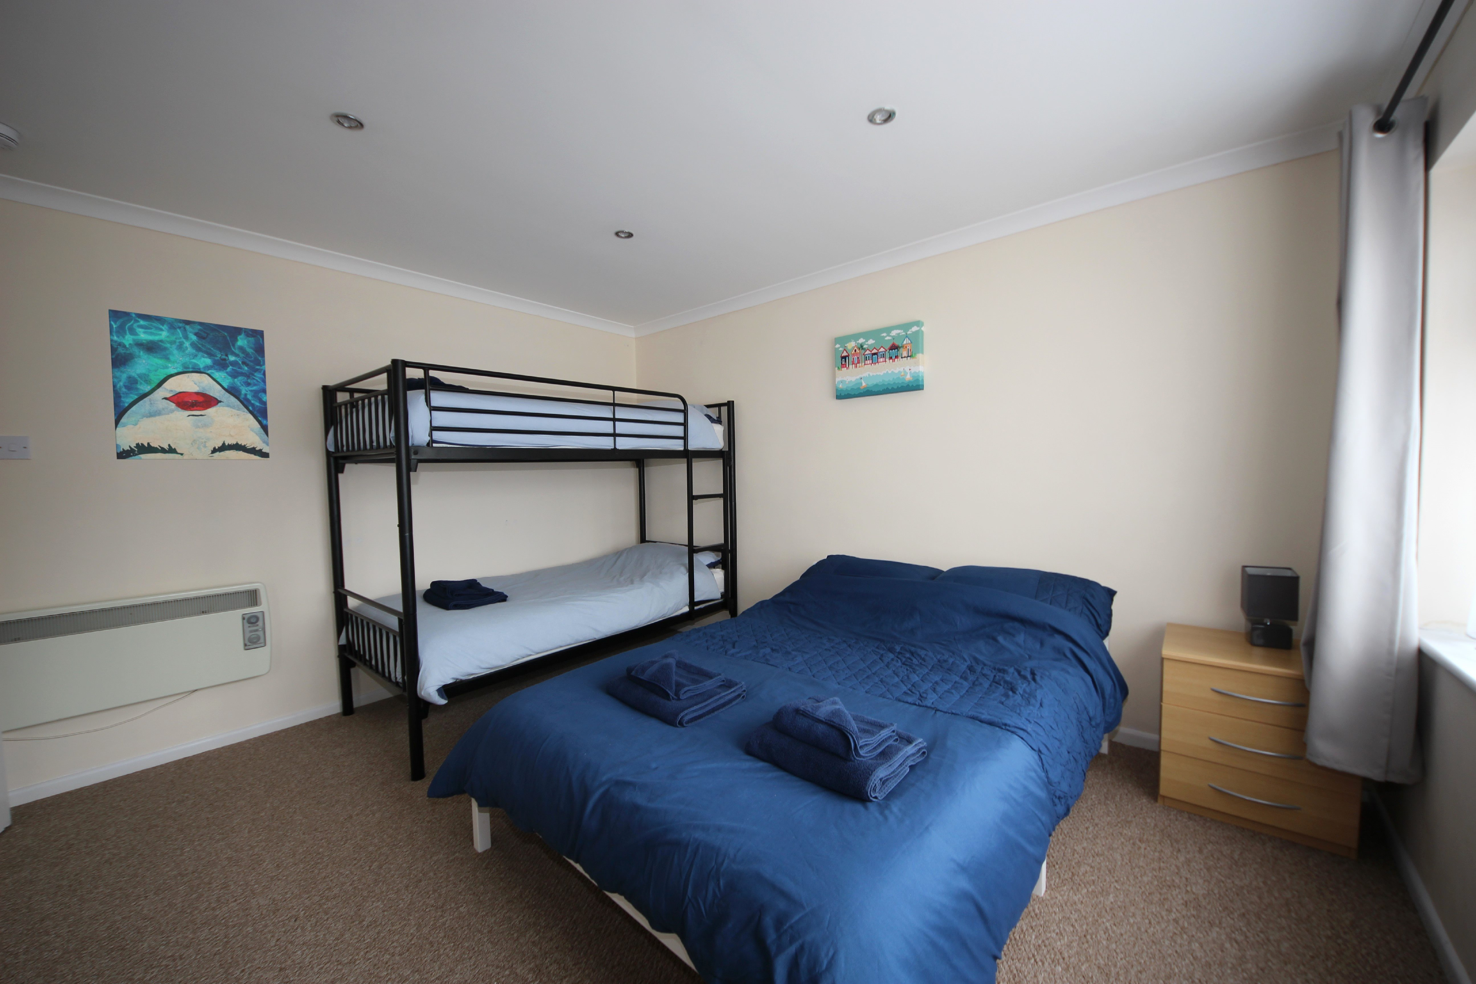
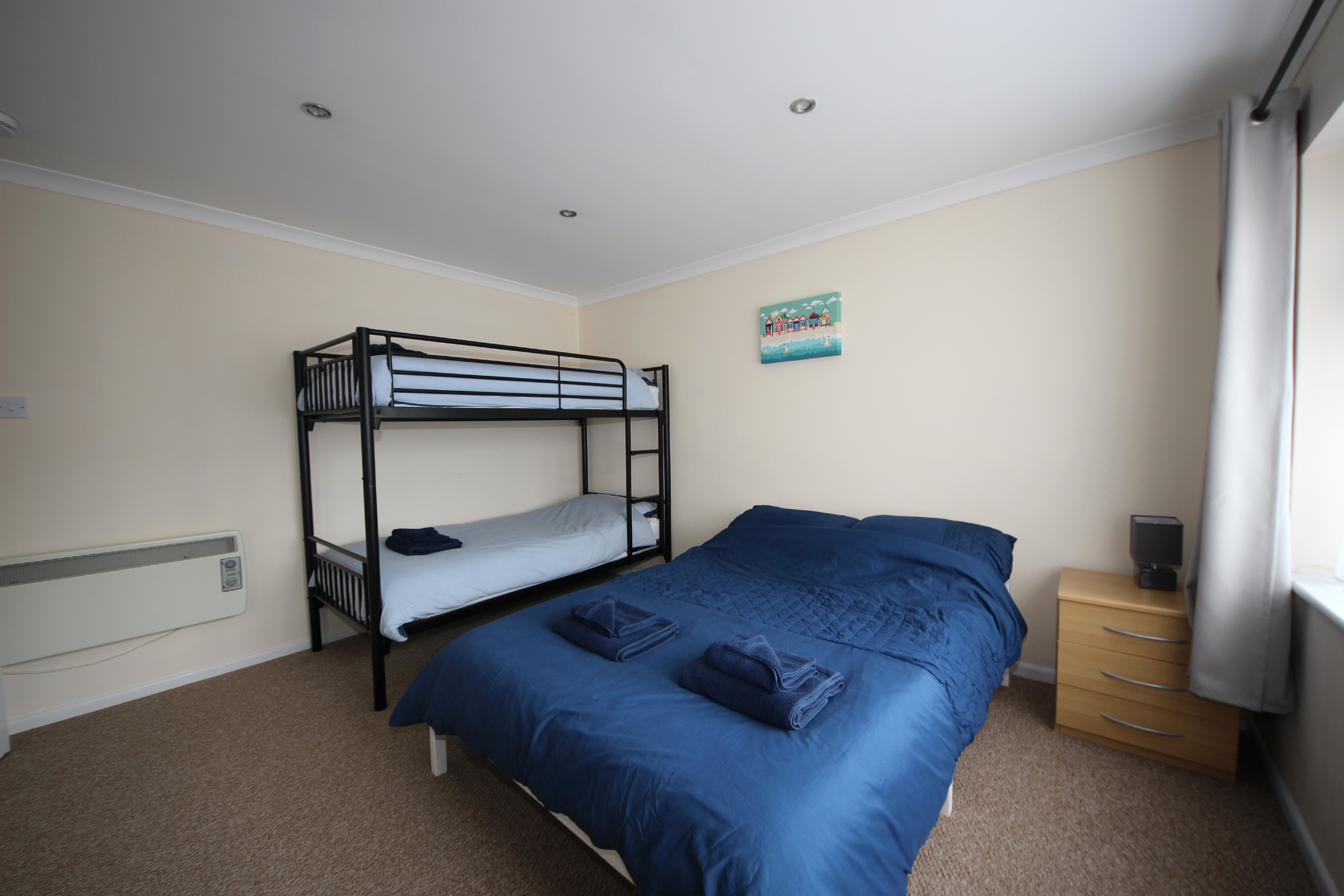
- wall art (195, 391)
